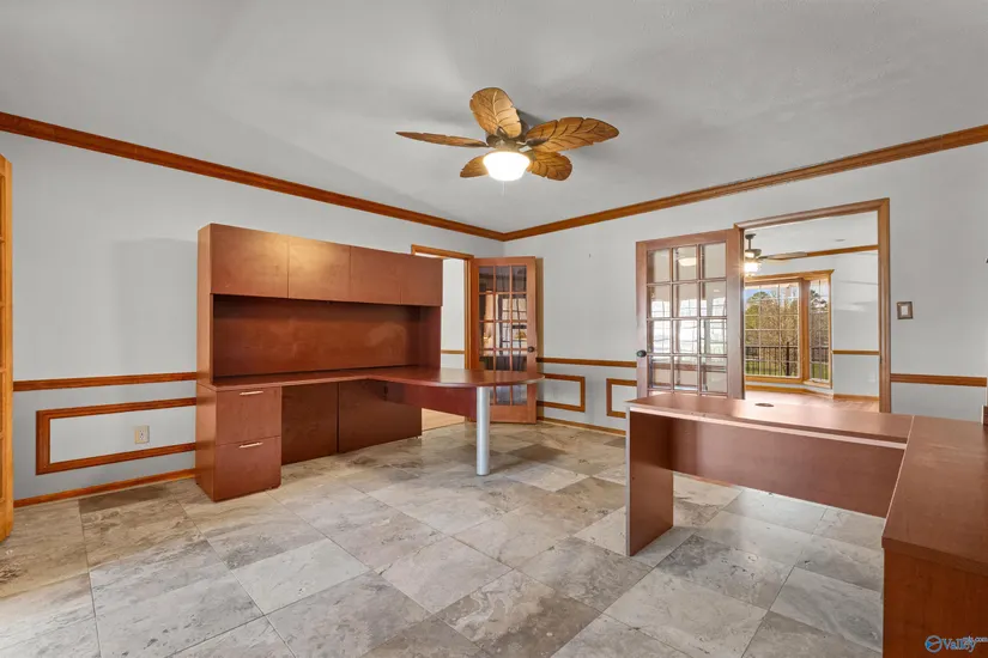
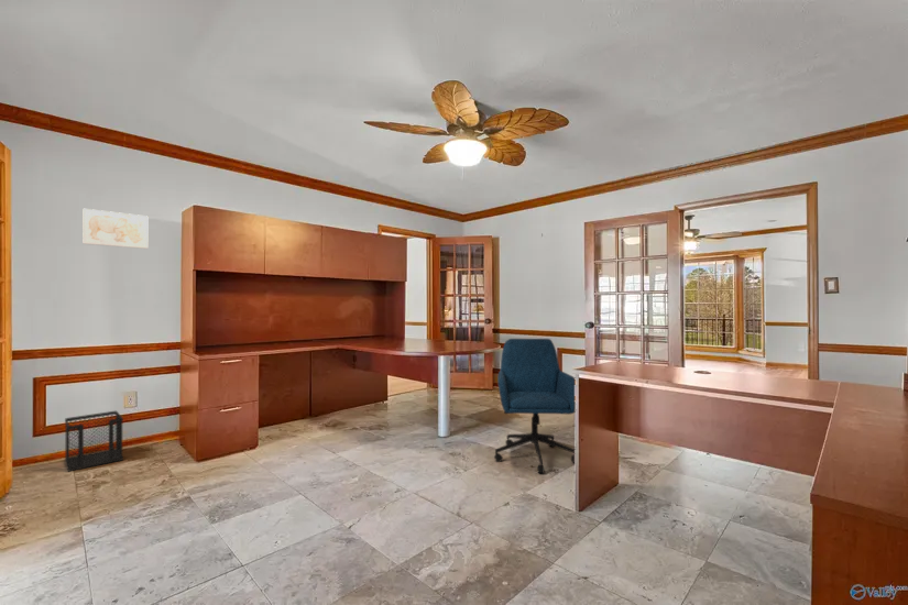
+ office chair (534, 398)
+ wall art (117, 229)
+ wastebasket (94, 439)
